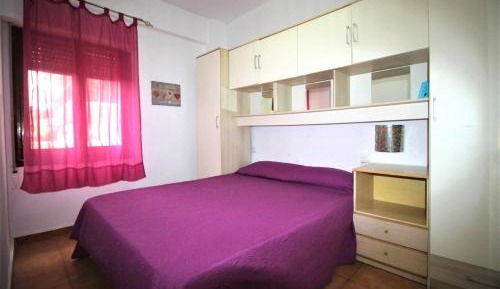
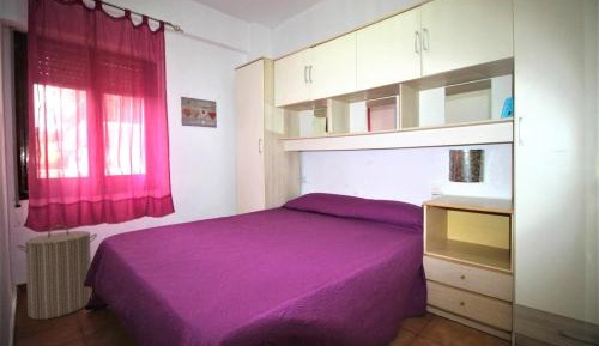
+ laundry hamper (60, 266)
